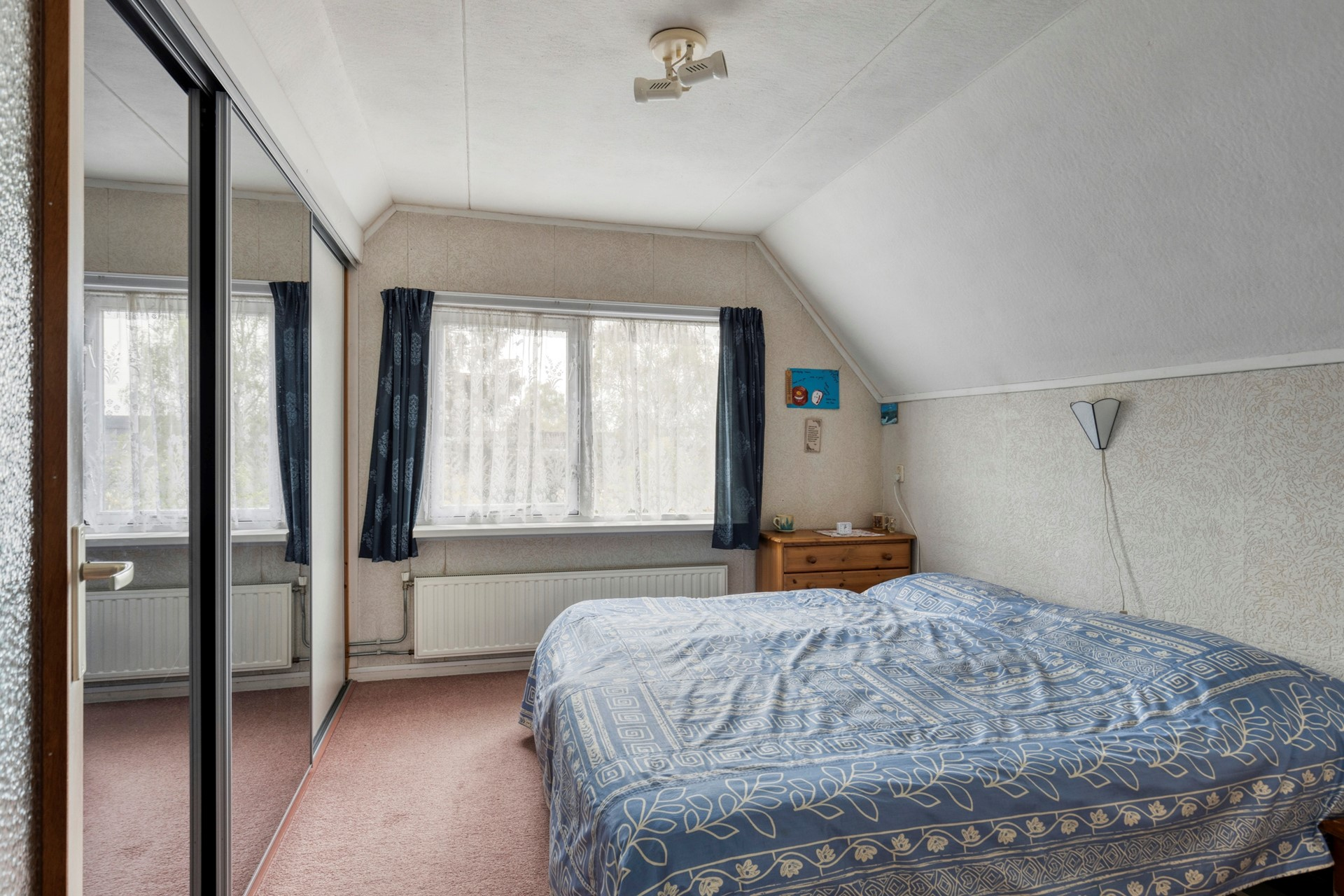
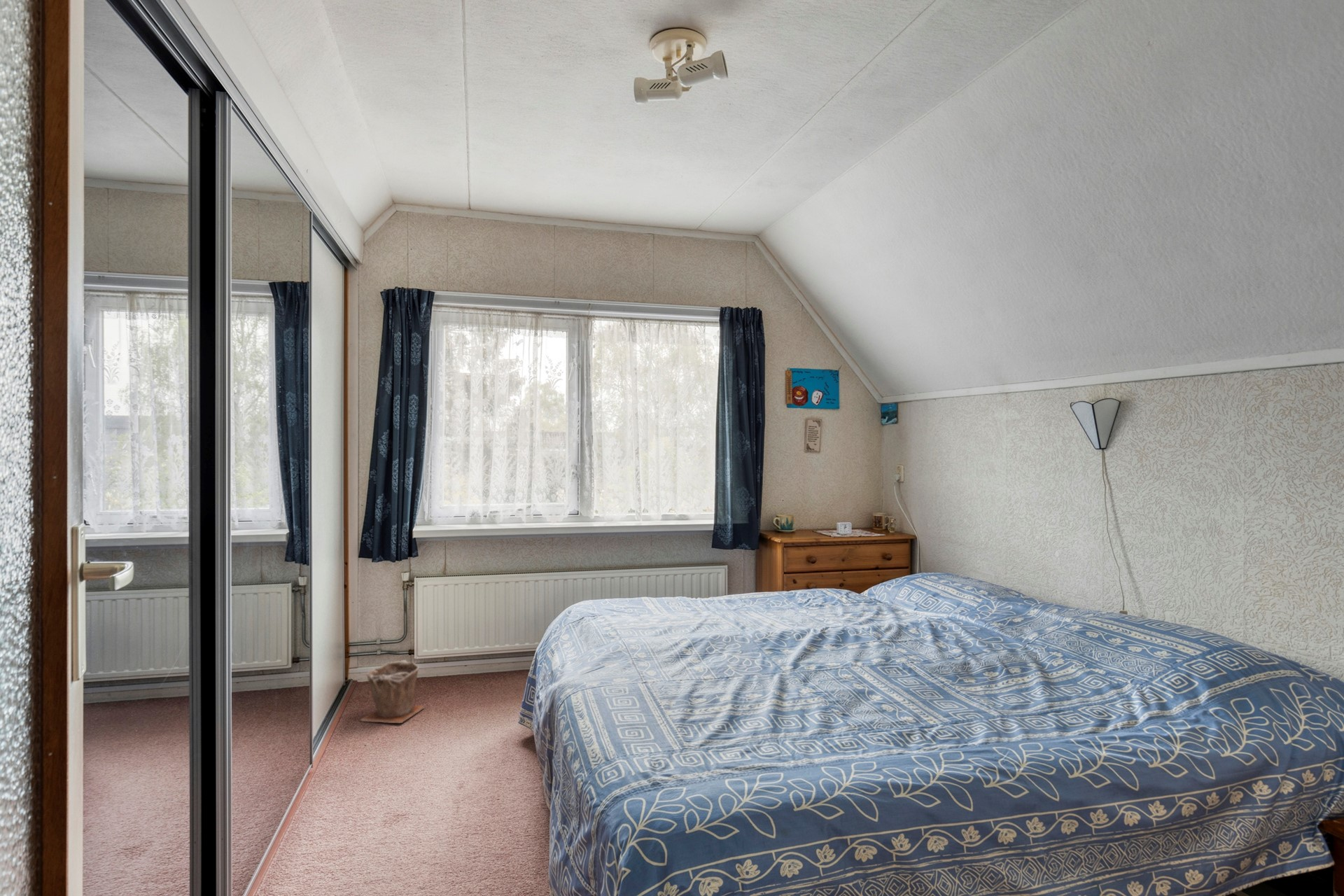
+ plant pot (393, 690)
